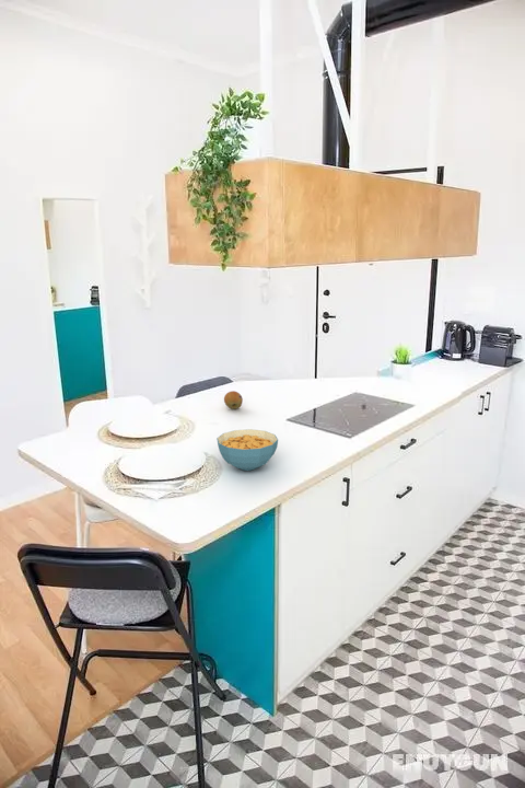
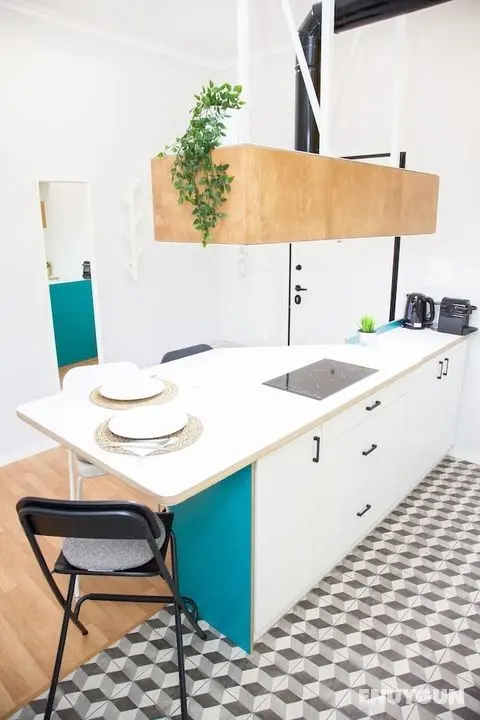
- cereal bowl (247, 452)
- fruit (233, 399)
